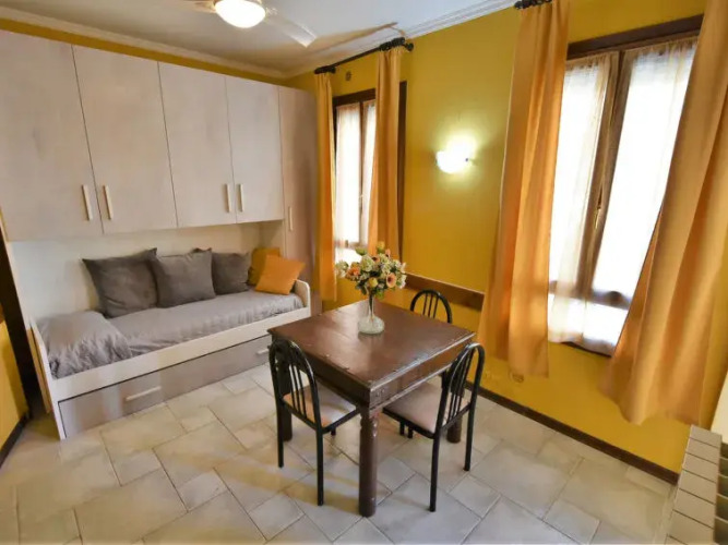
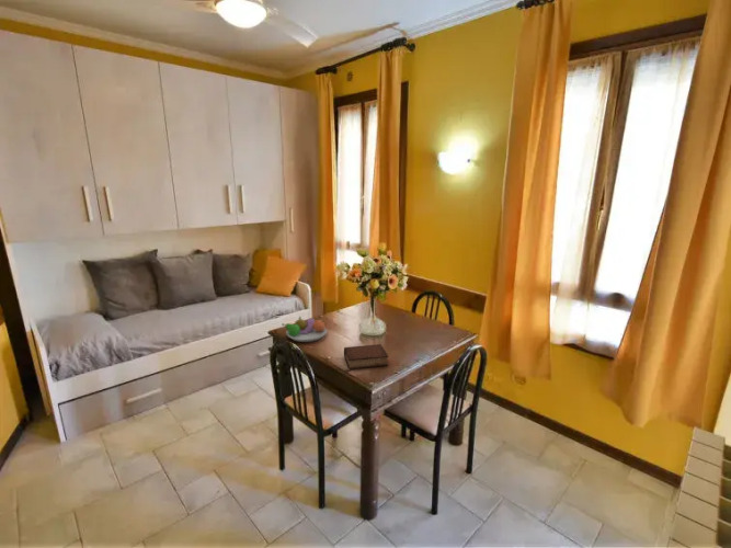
+ fruit bowl (305, 327)
+ book (365, 355)
